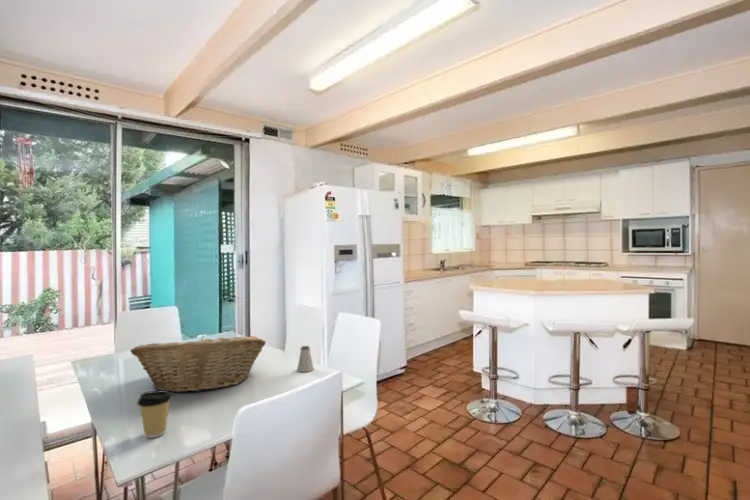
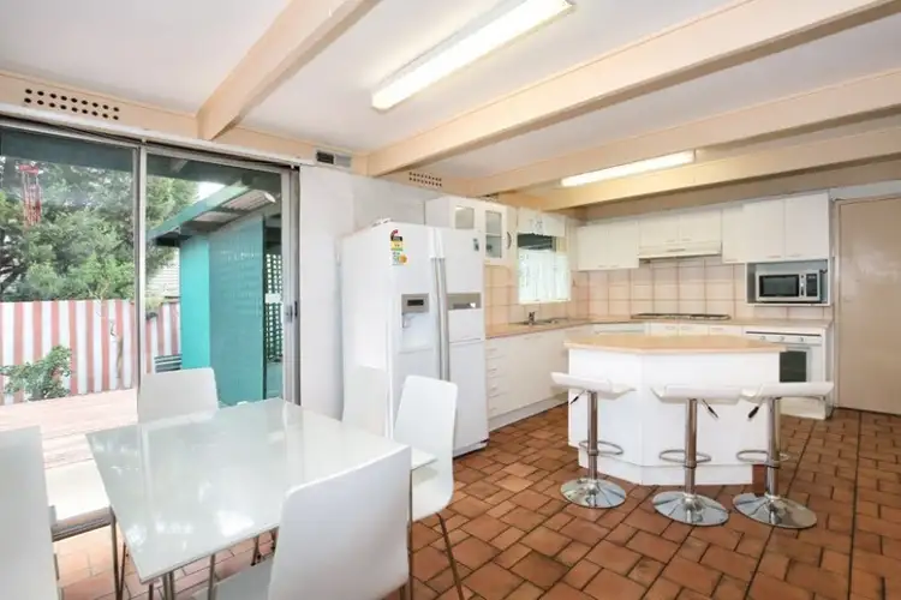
- fruit basket (202, 356)
- saltshaker (305, 358)
- coffee cup (155, 413)
